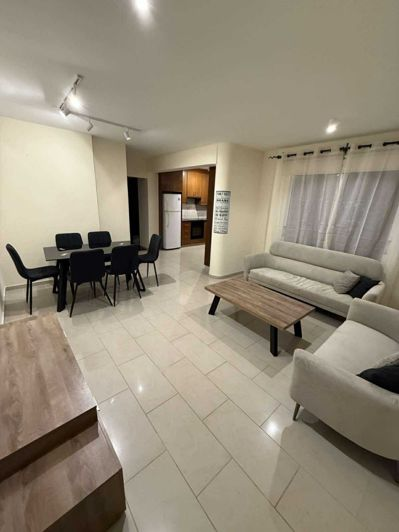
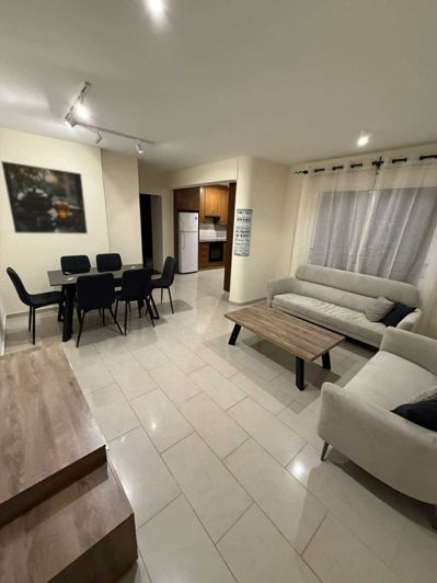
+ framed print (49, 202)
